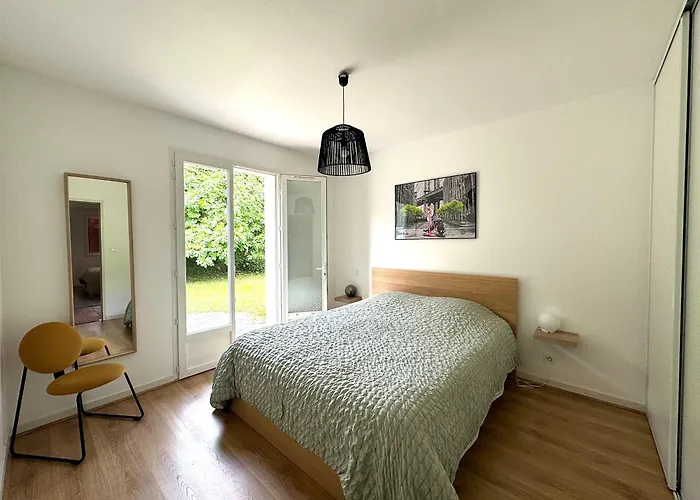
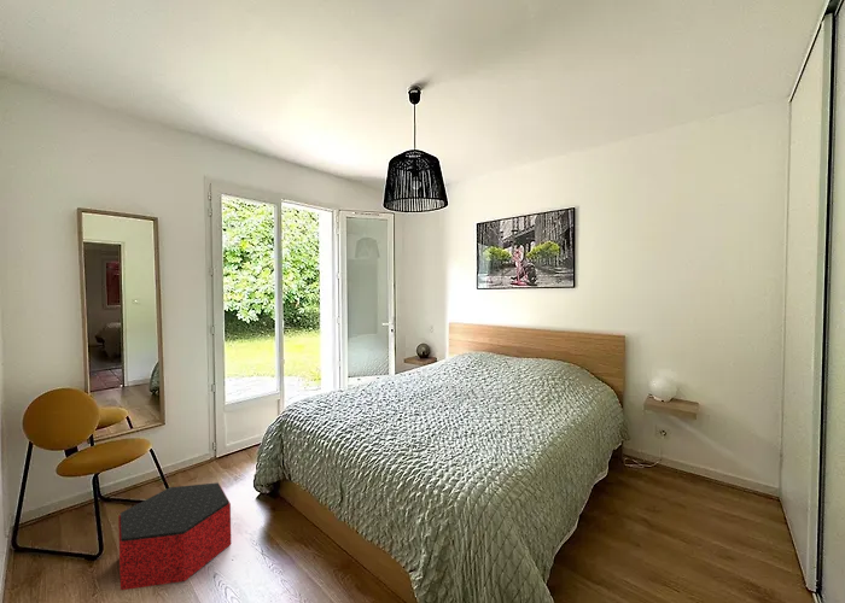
+ ottoman (176, 528)
